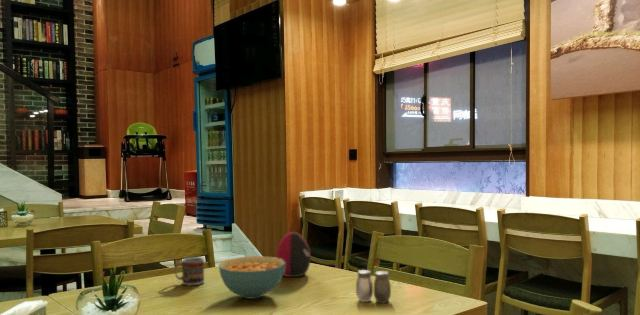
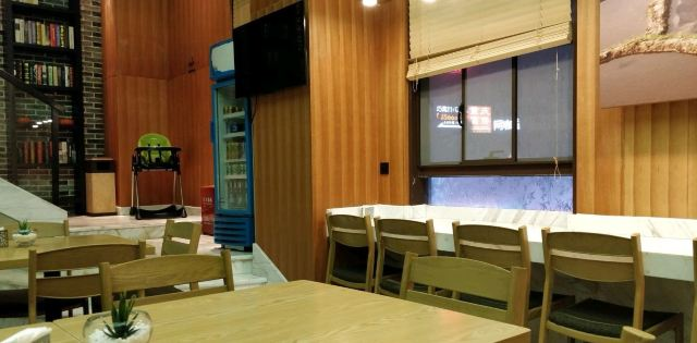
- cup (189, 271)
- decorative egg (293, 253)
- cereal bowl (252, 279)
- salt and pepper shaker (372, 285)
